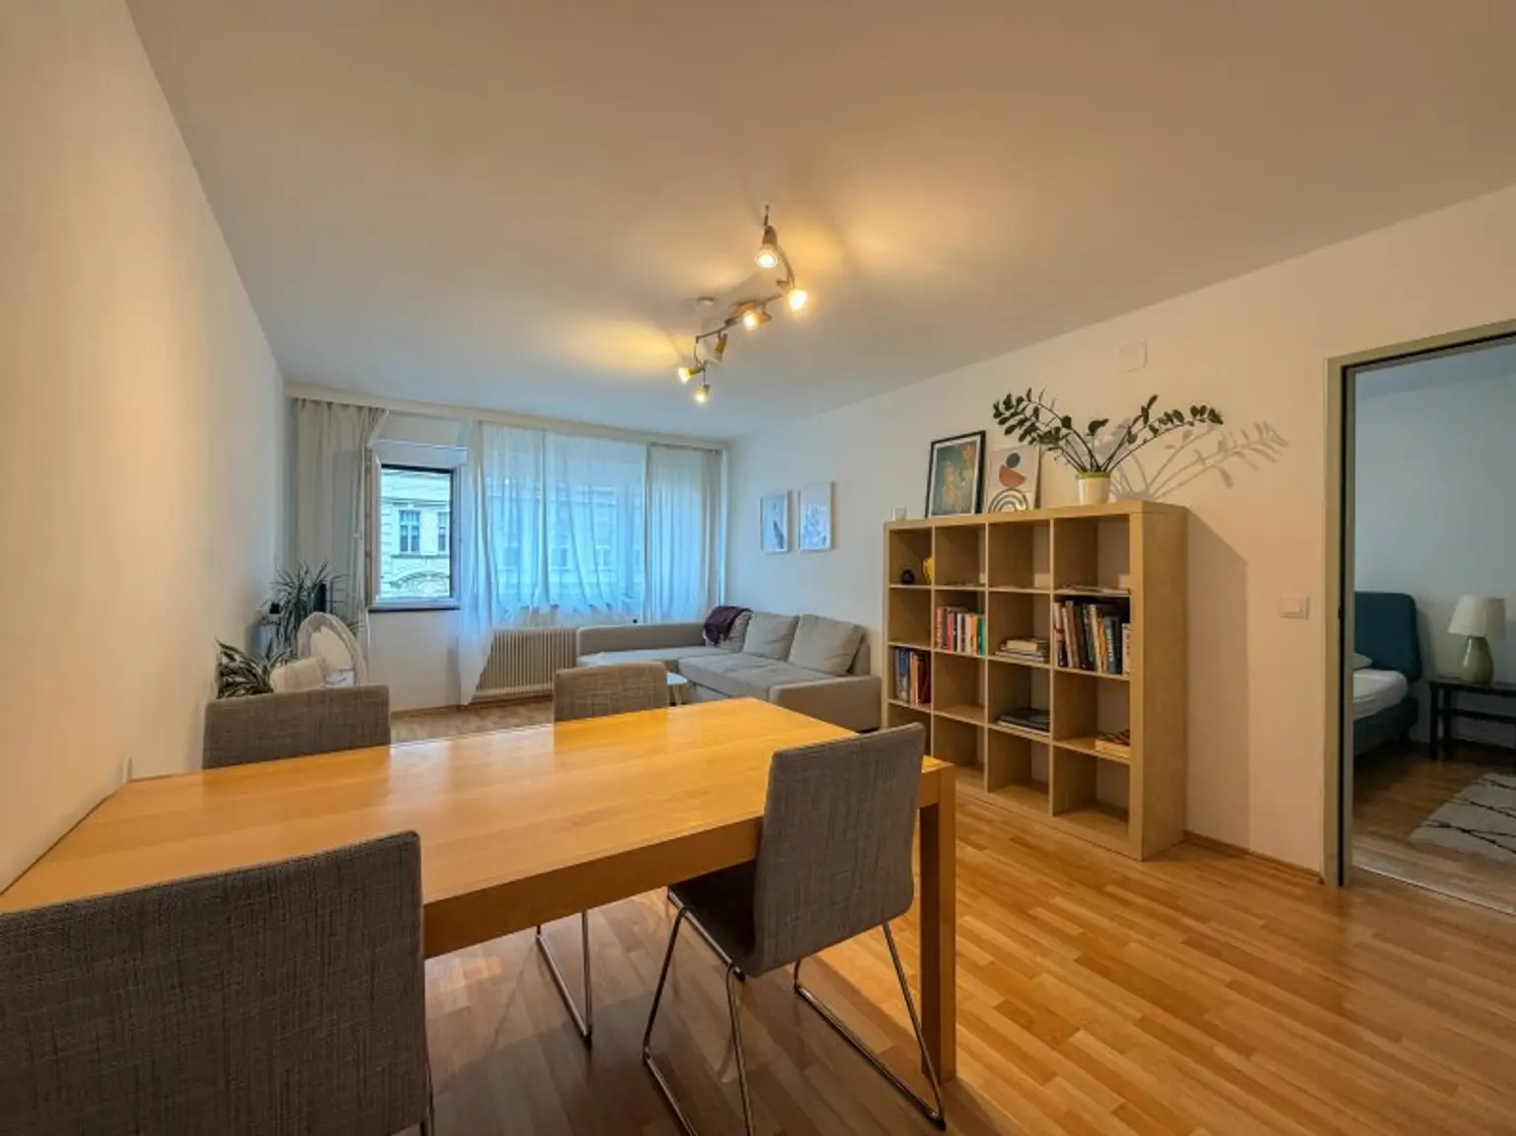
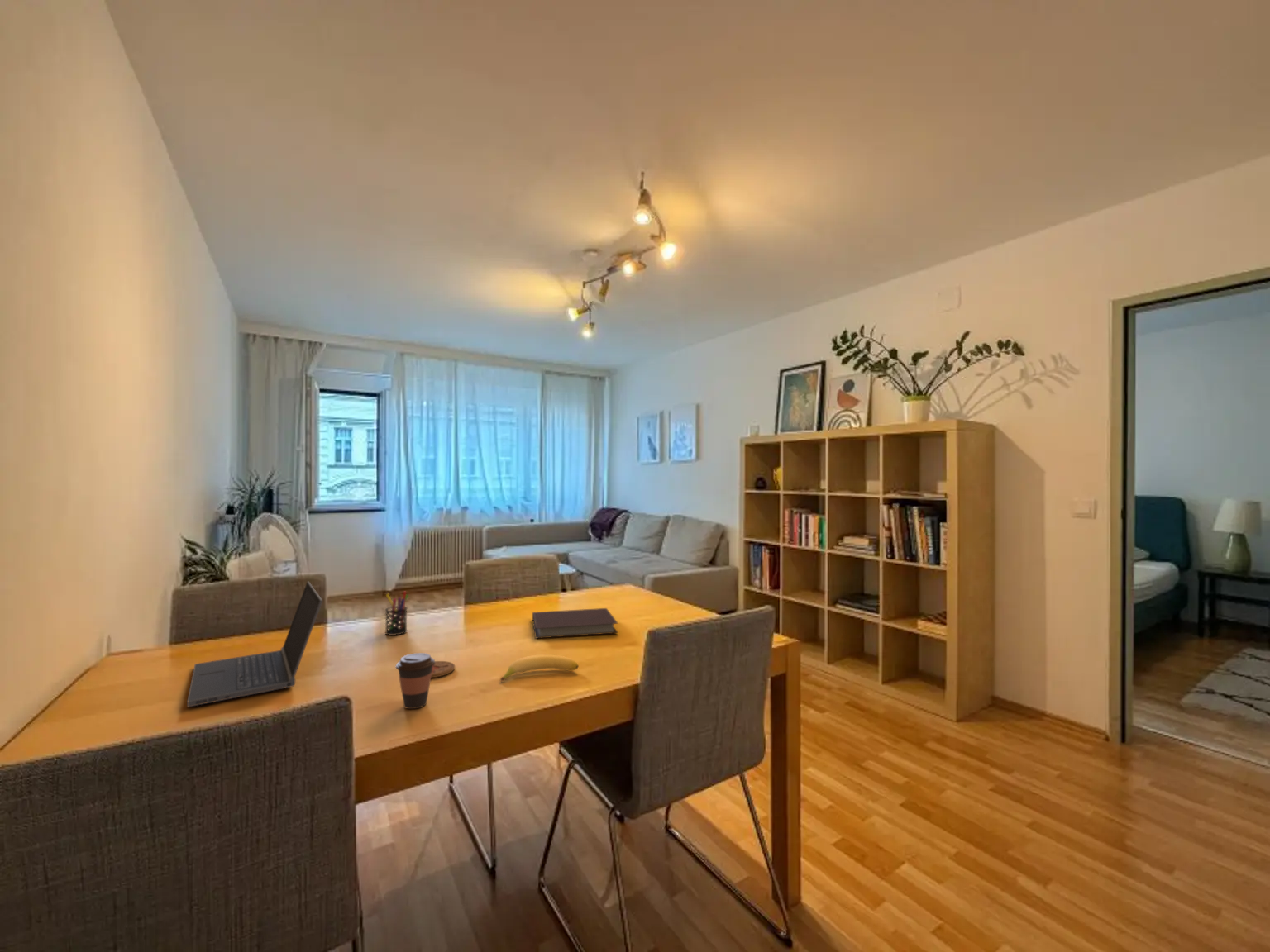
+ notebook (573, 621)
+ banana (540, 665)
+ laptop computer (256, 654)
+ pen holder (399, 611)
+ coaster (433, 669)
+ coffee cup (415, 681)
